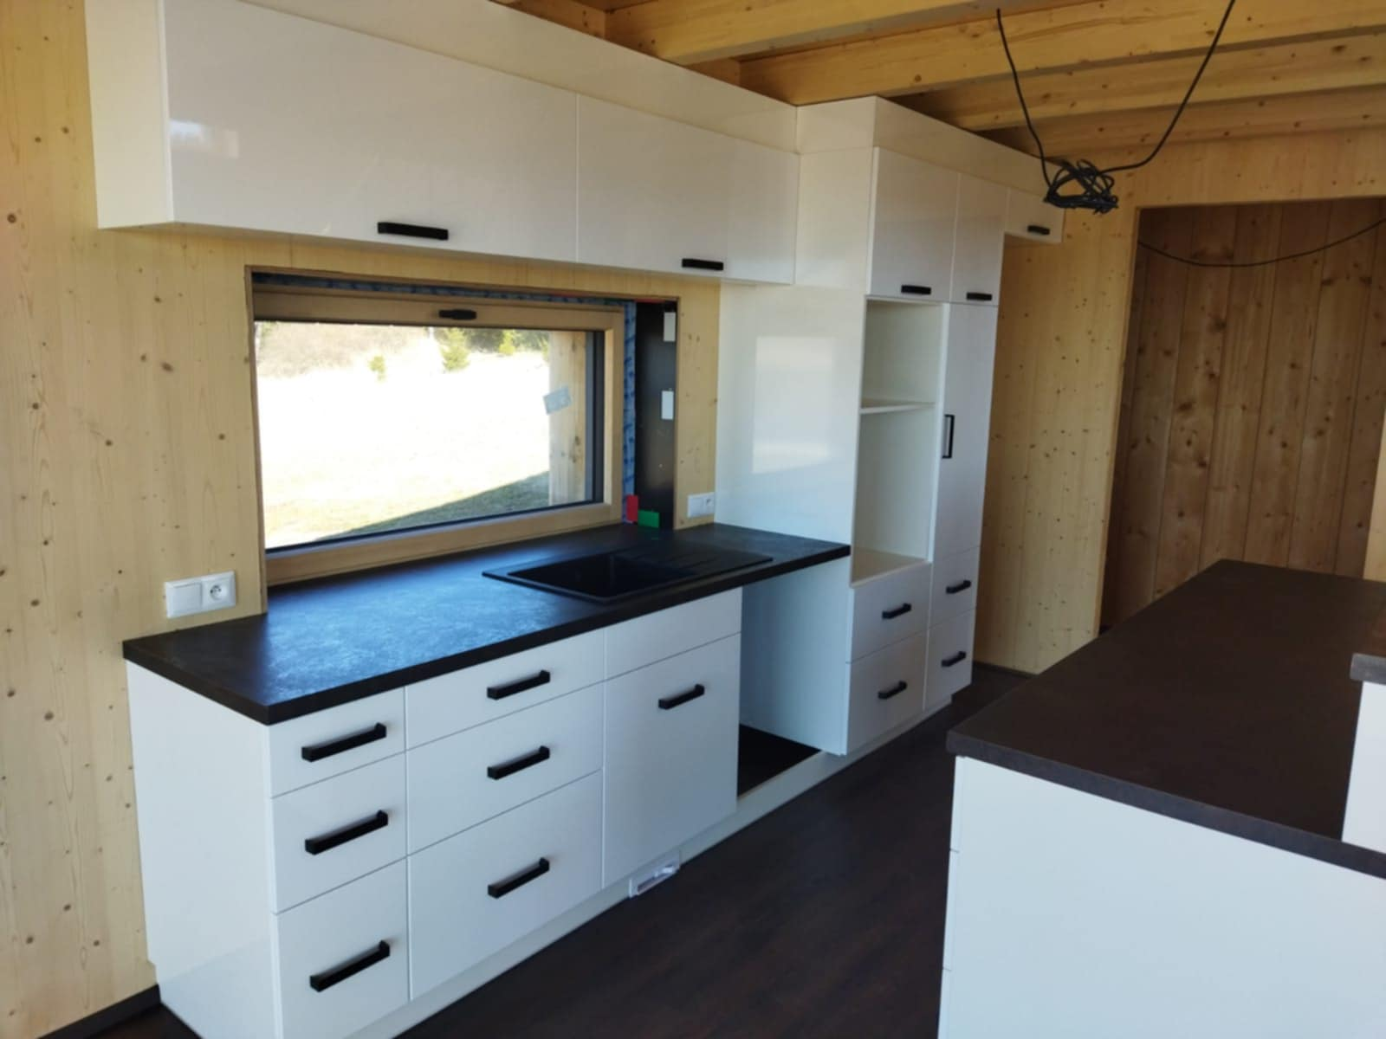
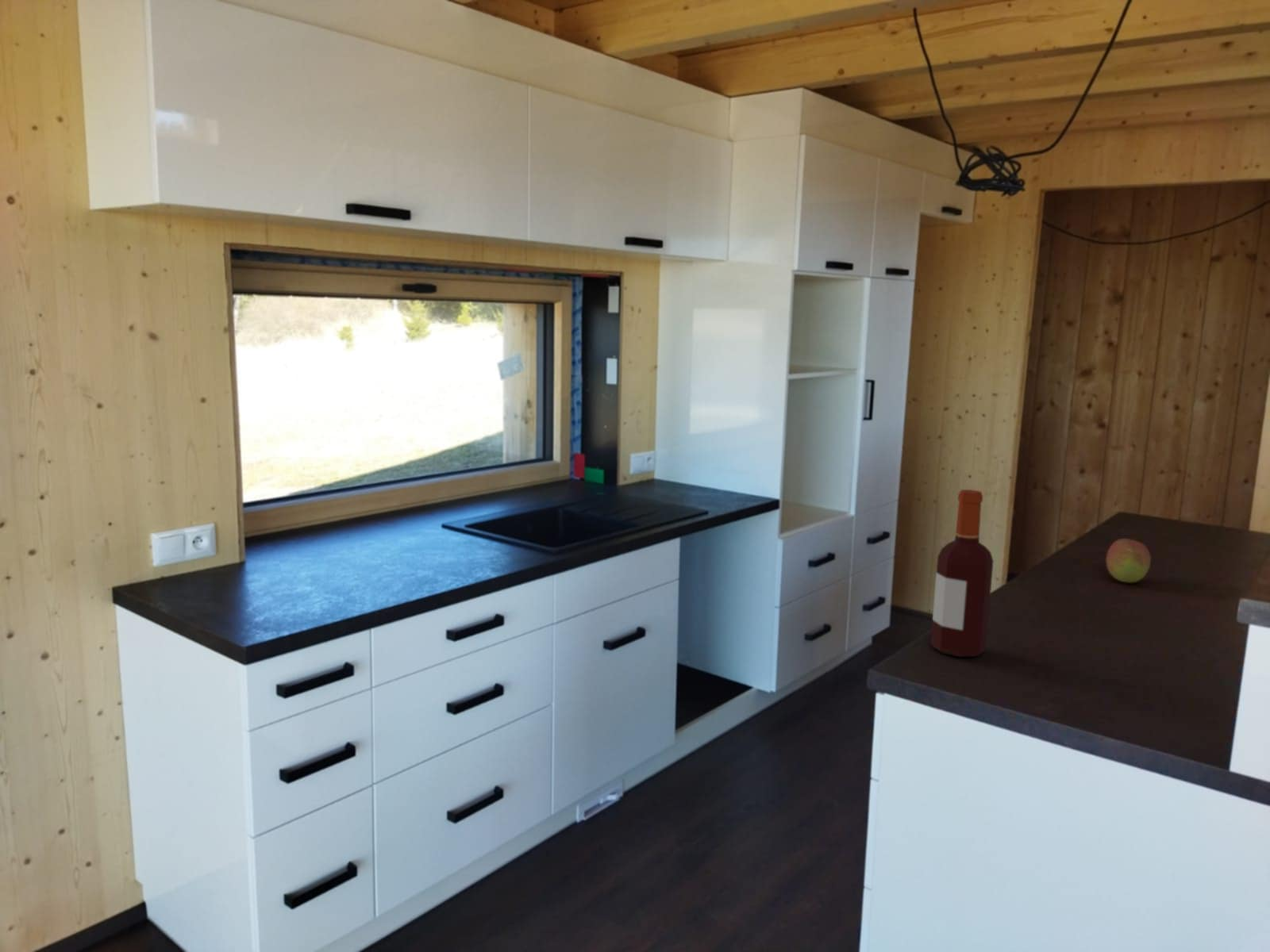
+ bottle (964, 571)
+ fruit (1128, 560)
